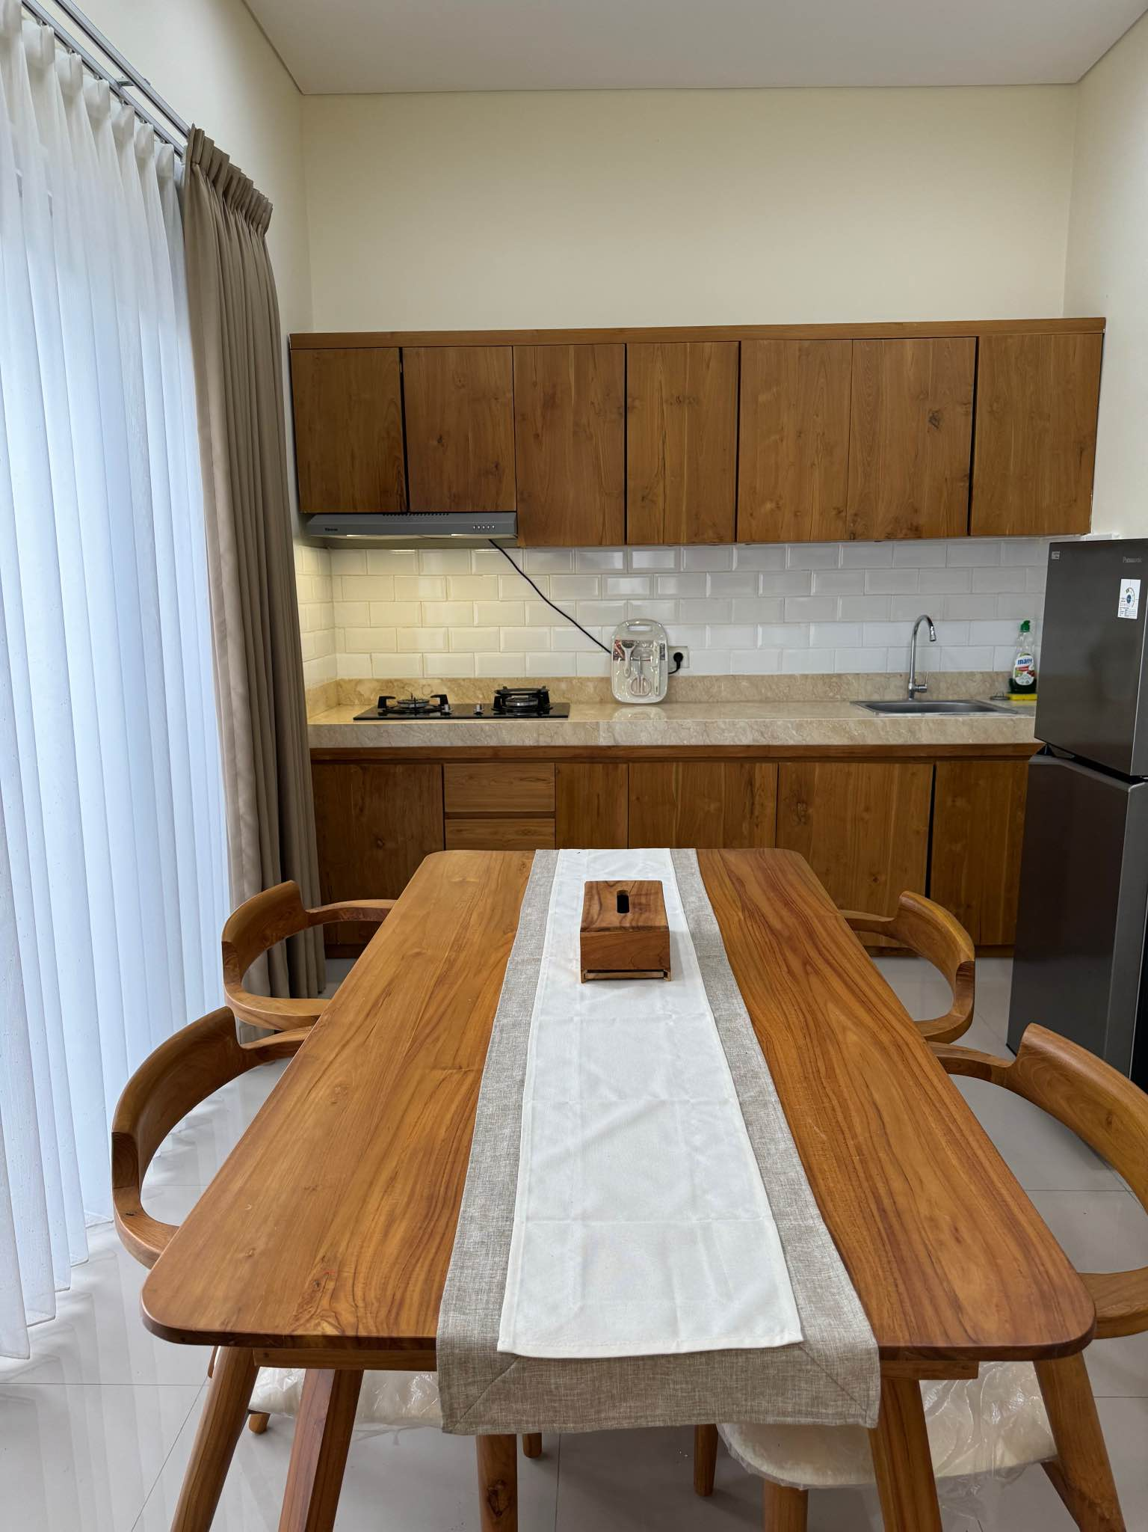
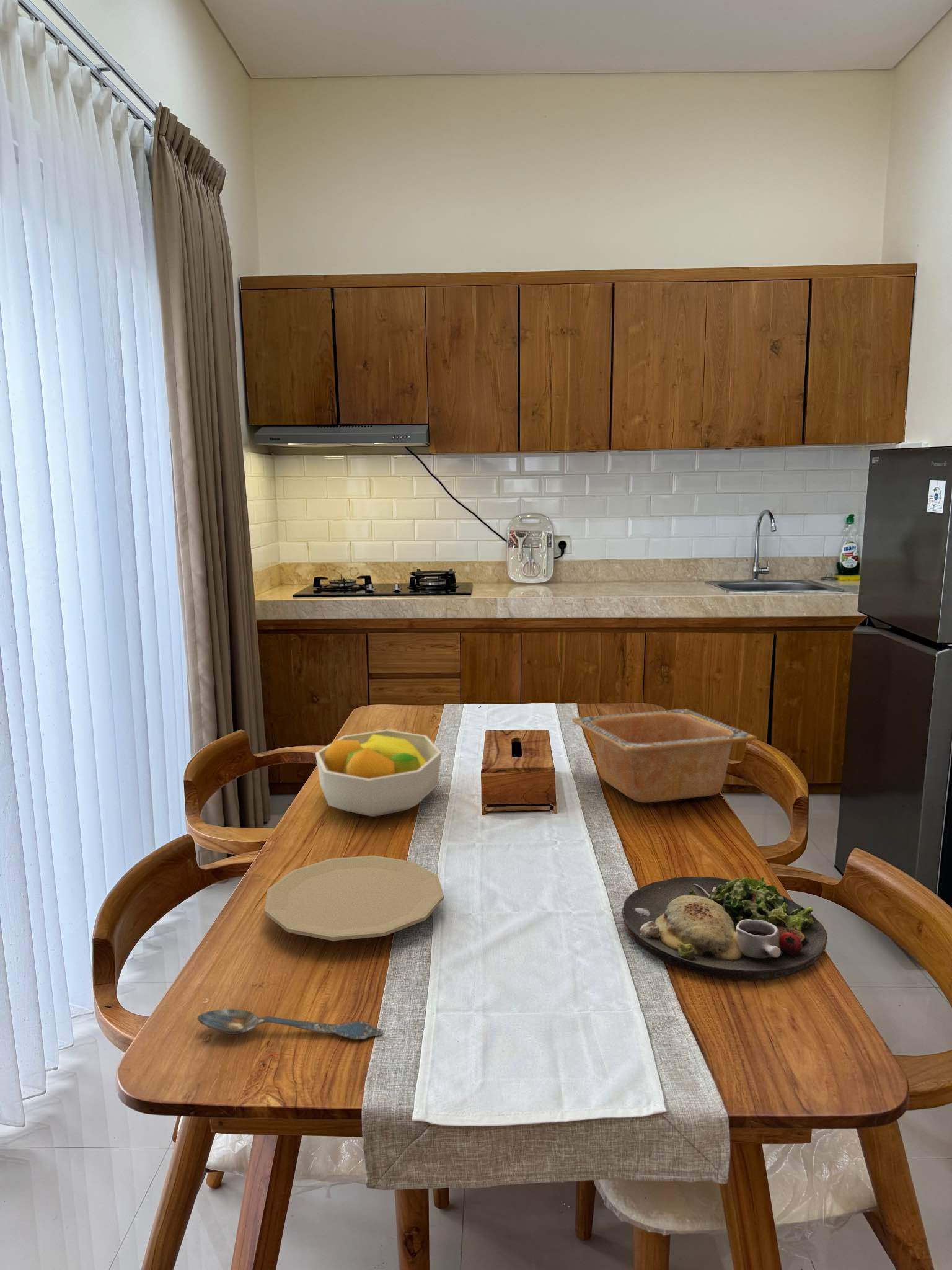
+ serving bowl (659, 756)
+ fruit bowl (379, 764)
+ dinner plate (722, 908)
+ plate (355, 901)
+ spoon (289, 1024)
